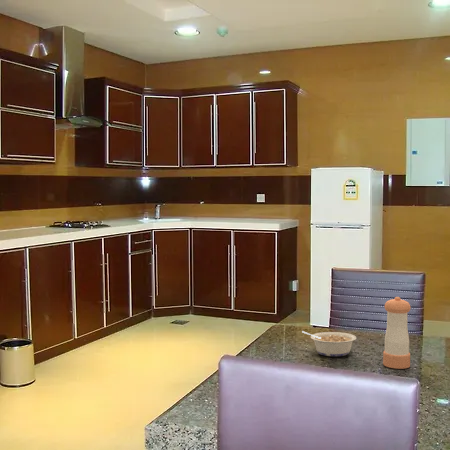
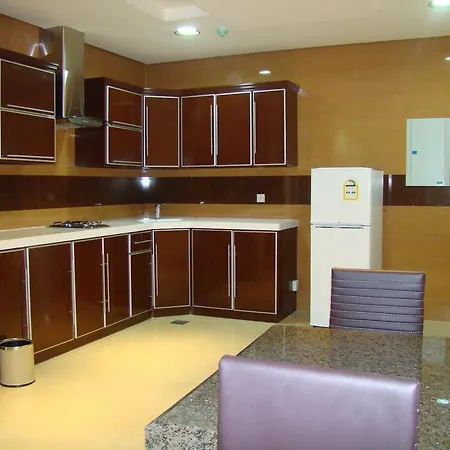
- legume (331, 343)
- pepper shaker (397, 331)
